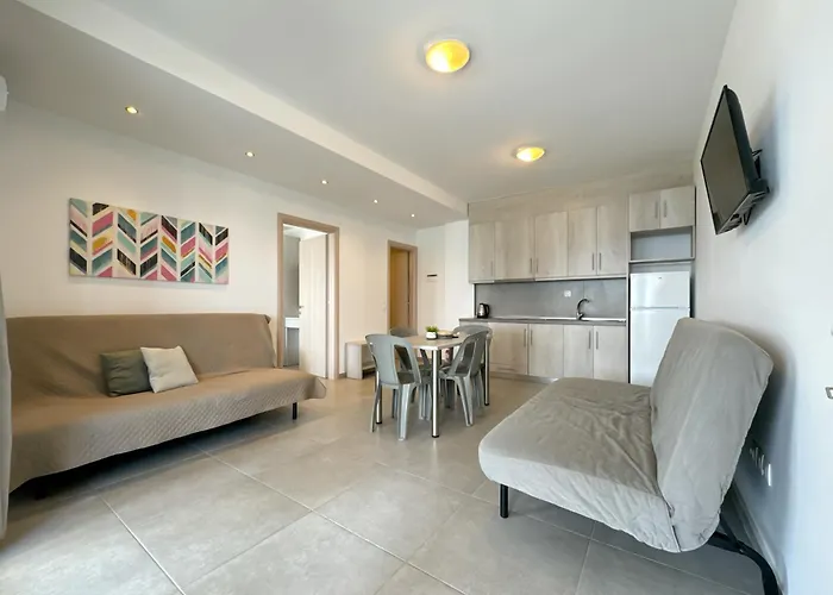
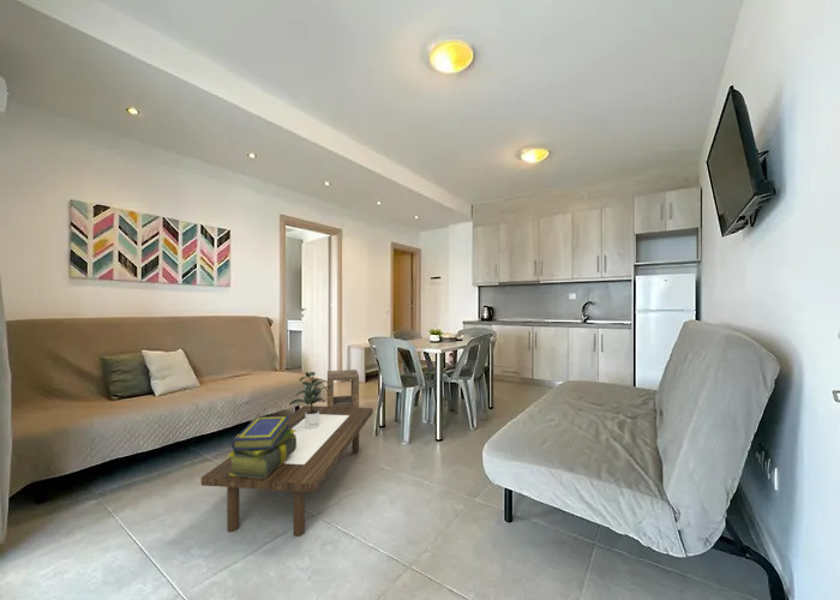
+ potted plant (310, 400)
+ coffee table (307, 457)
+ side table (342, 401)
+ stack of books (264, 444)
